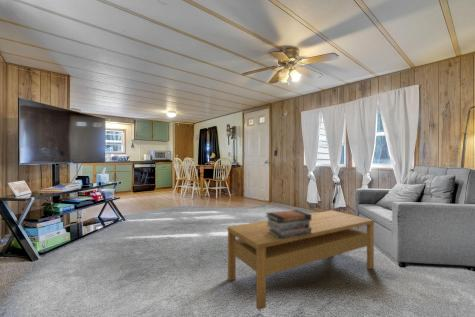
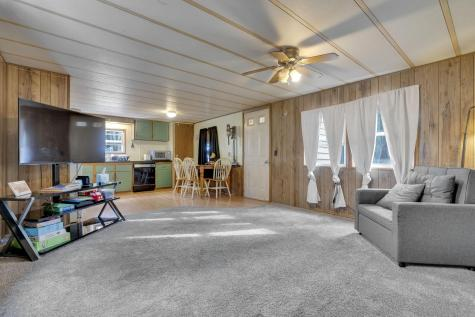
- book stack (288, 223)
- coffee table (304, 248)
